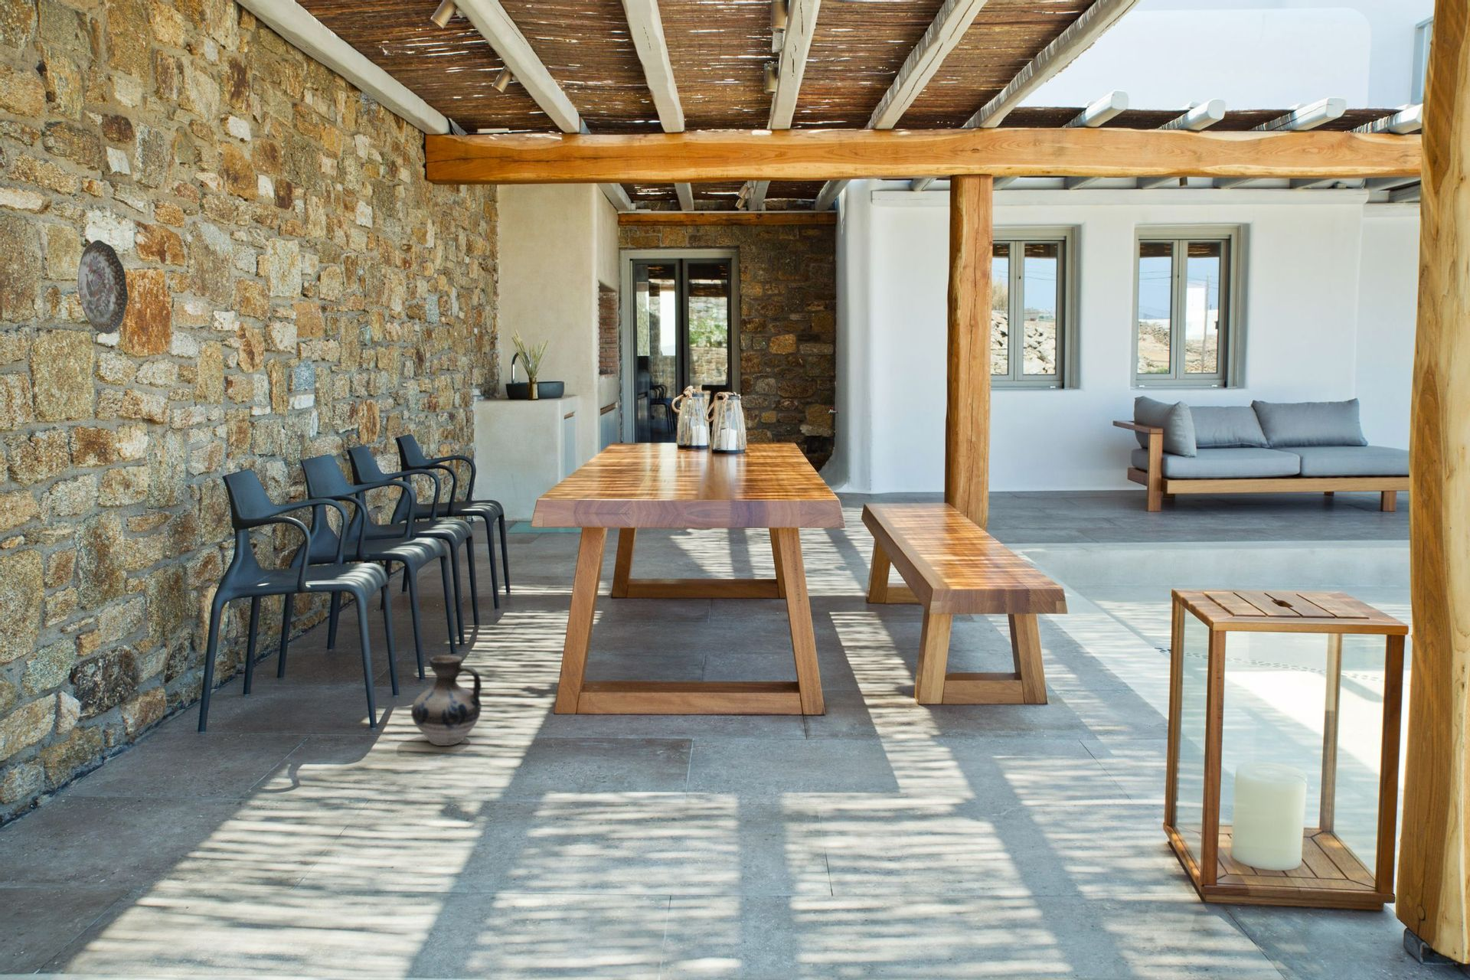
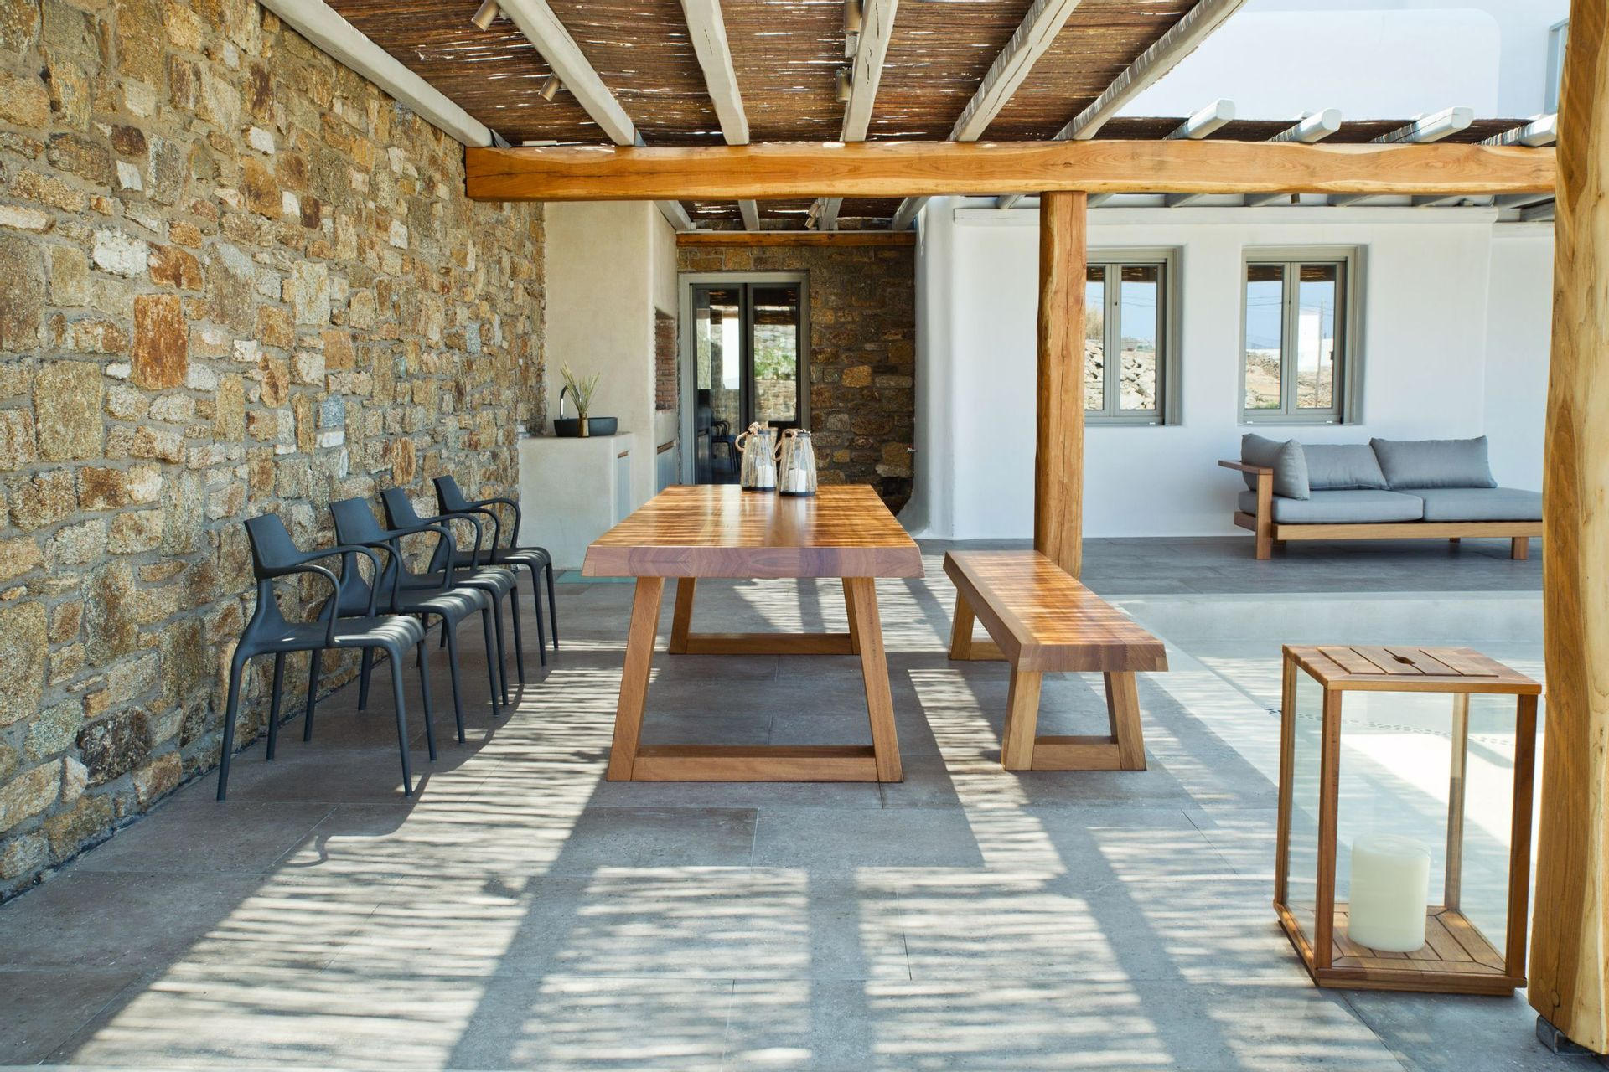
- ceramic jug (446, 699)
- decorative plate (100, 287)
